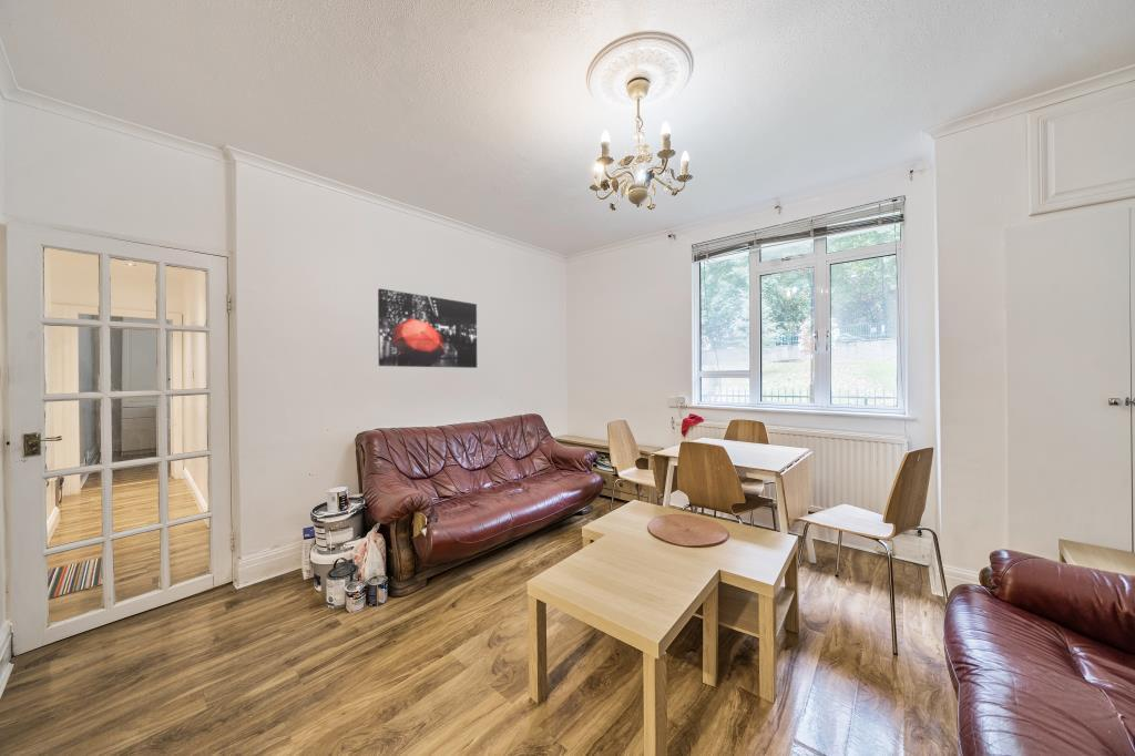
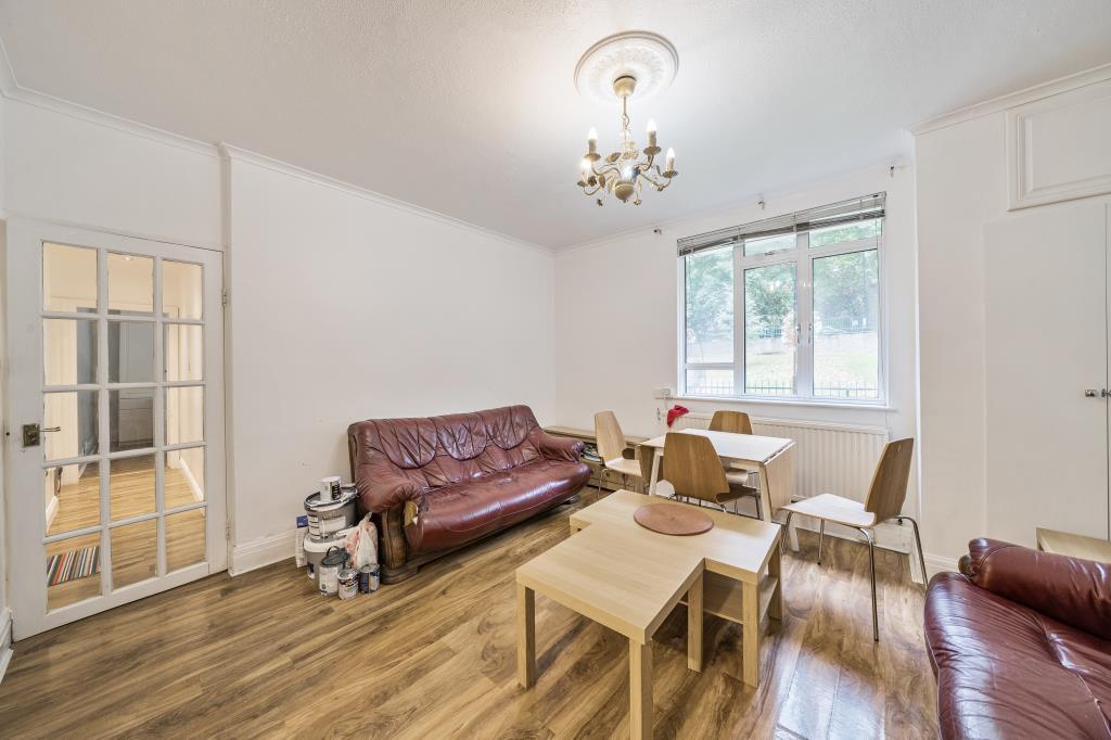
- wall art (431, 331)
